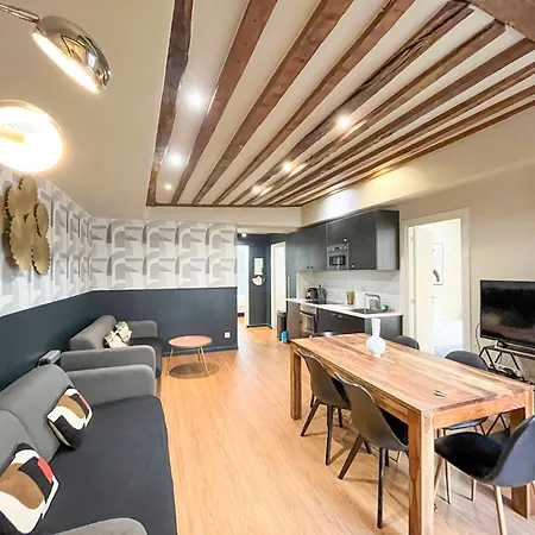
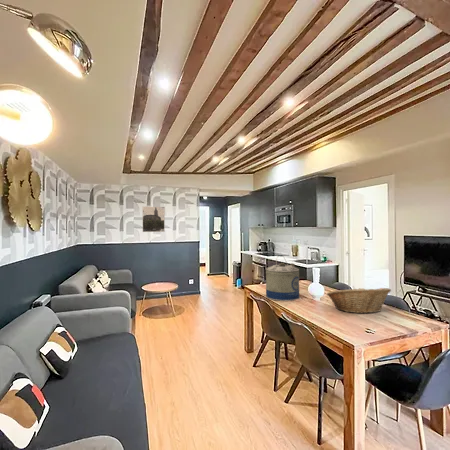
+ fruit basket (358, 296)
+ water jug (282, 275)
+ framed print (153, 219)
